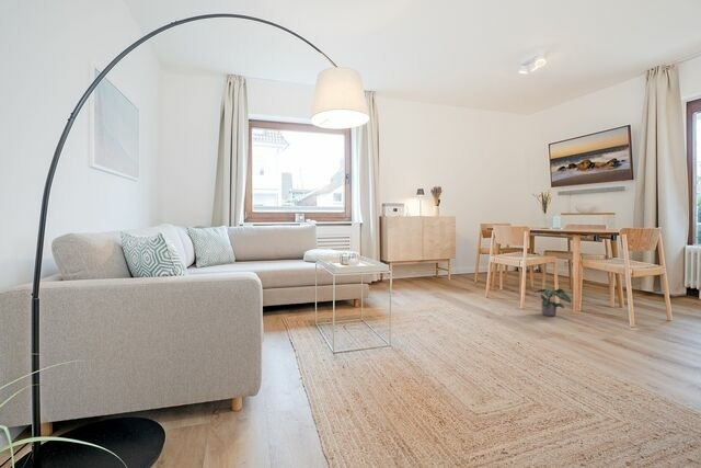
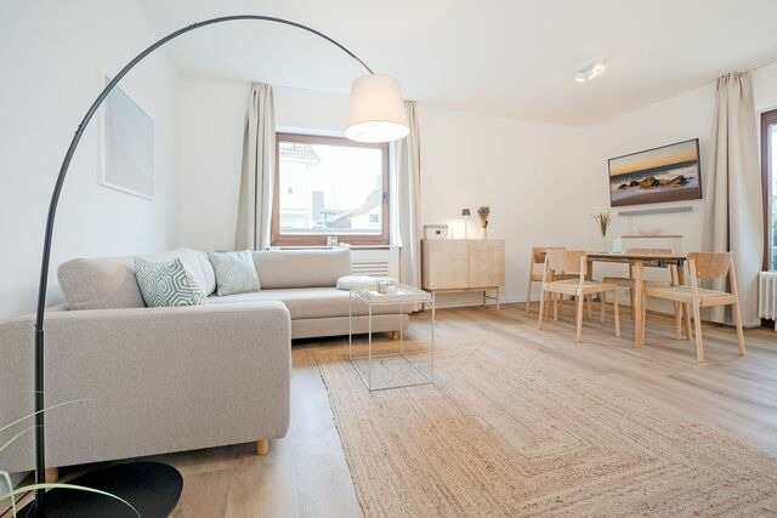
- potted plant (551, 301)
